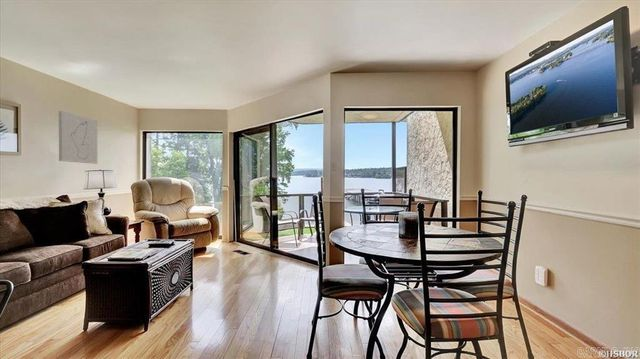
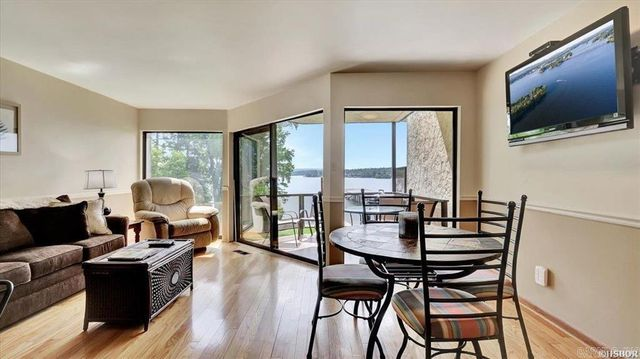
- wall art (79, 139)
